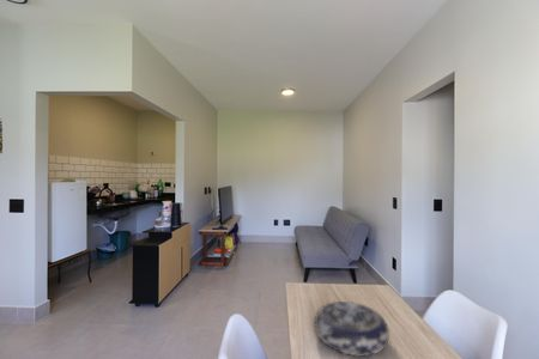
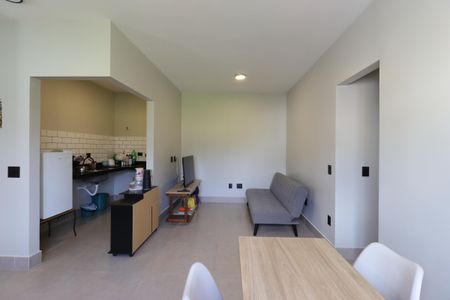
- decorative bowl (350, 325)
